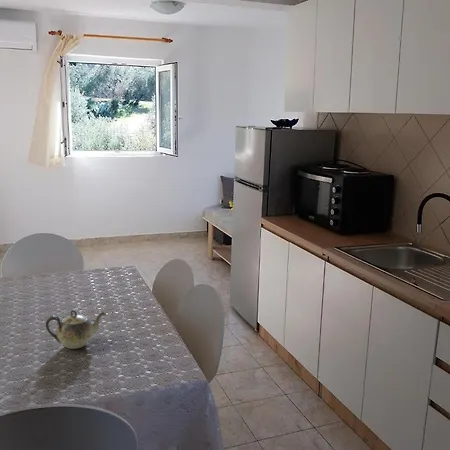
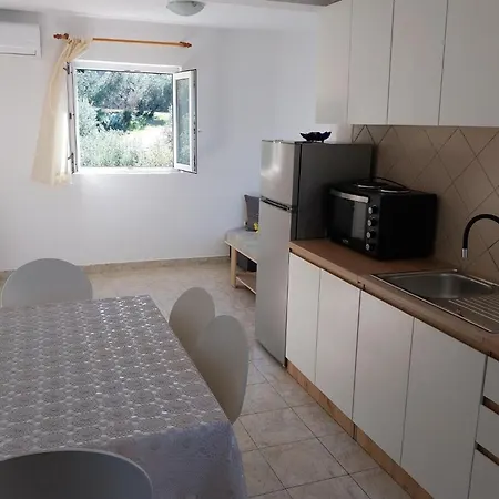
- teapot (77, 326)
